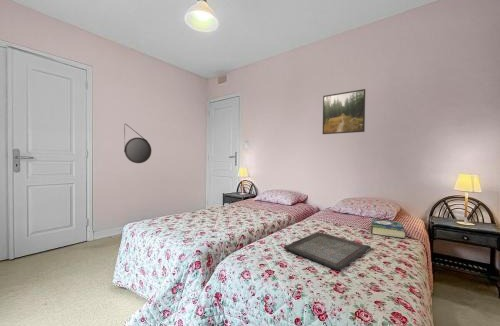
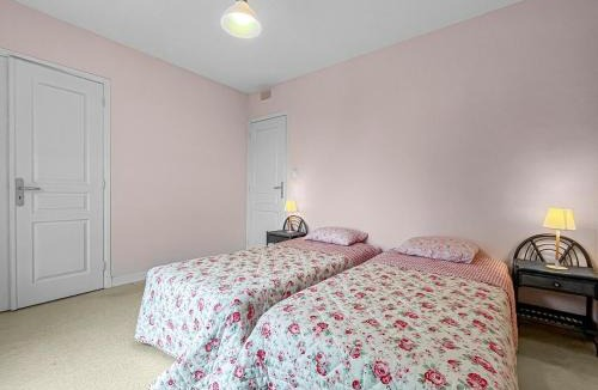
- book (387, 227)
- home mirror (138, 144)
- serving tray (326, 247)
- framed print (342, 112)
